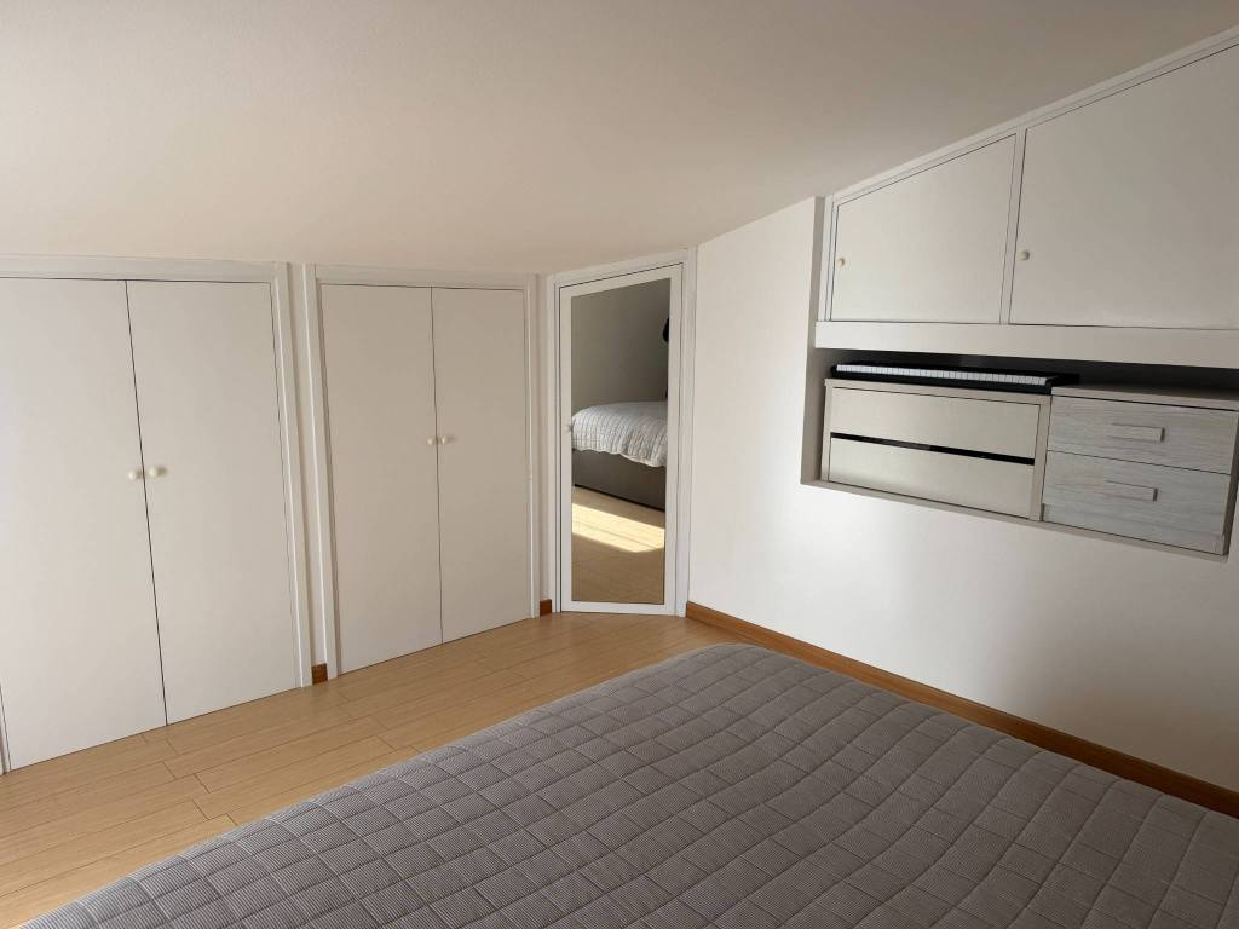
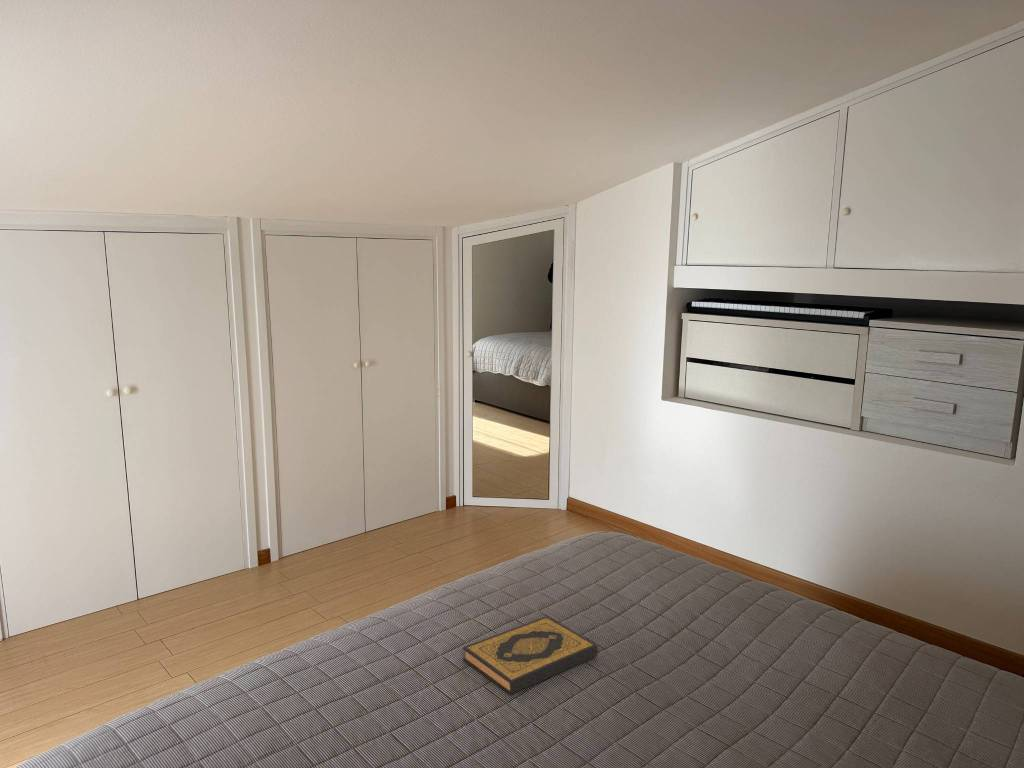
+ hardback book (530, 652)
